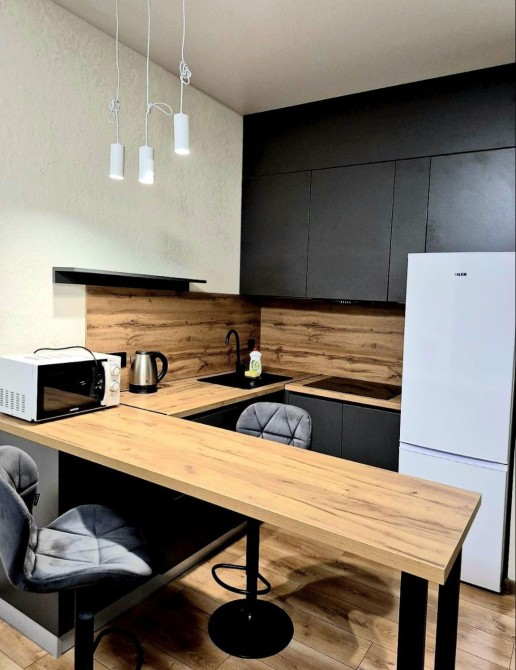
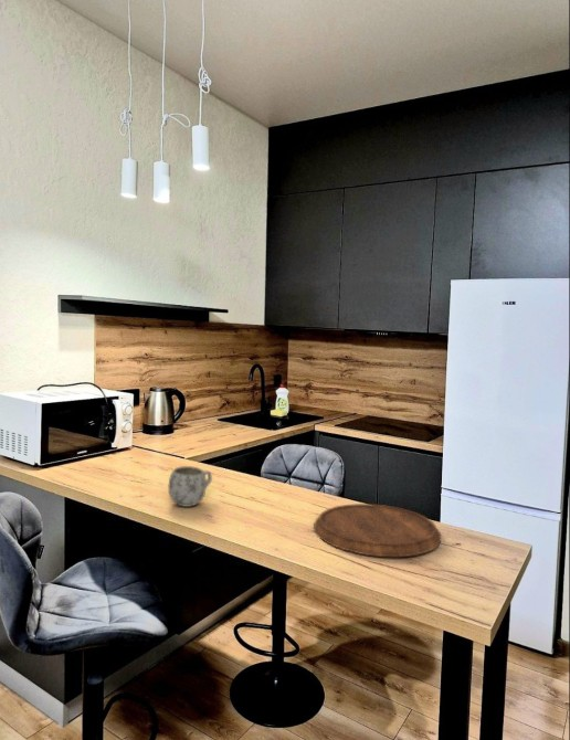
+ cutting board (376, 526)
+ mug (191, 485)
